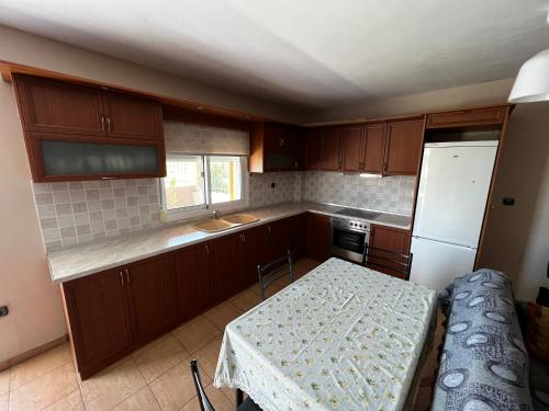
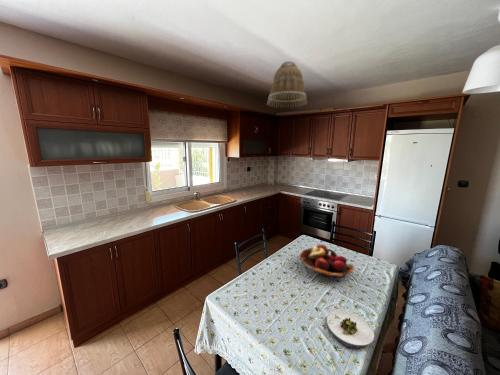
+ salad plate (349, 324)
+ fruit basket (324, 259)
+ lamp shade (288, 84)
